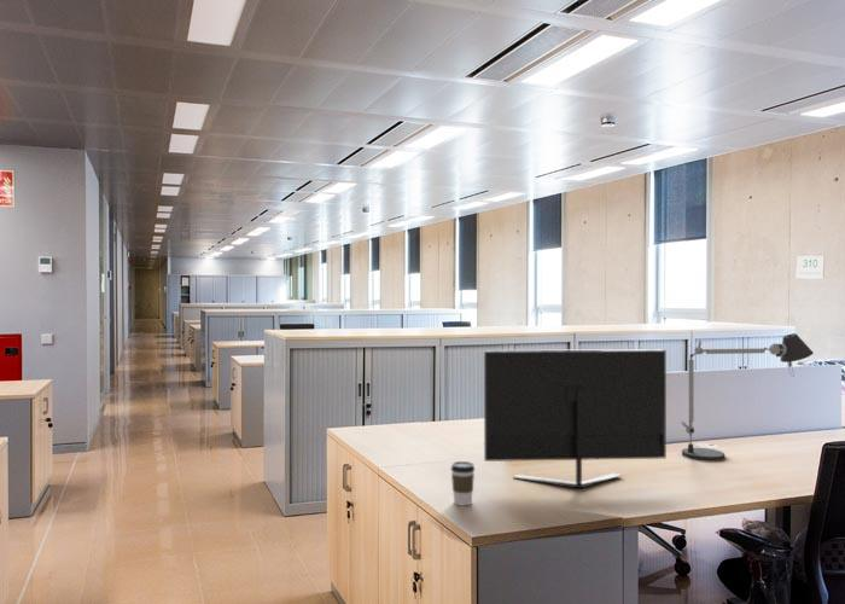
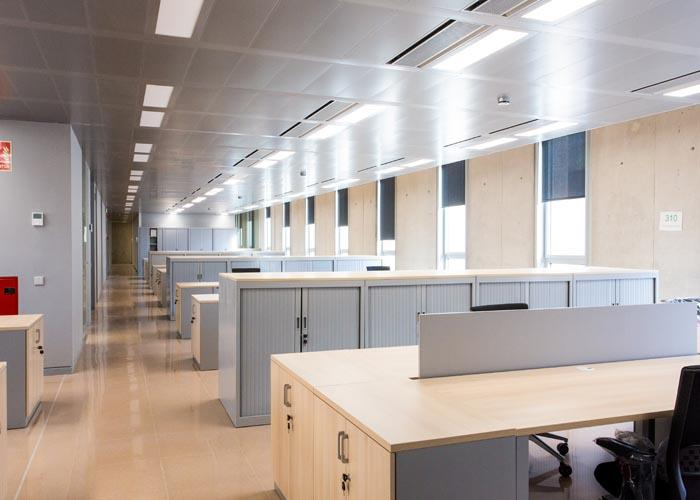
- monitor (576, 416)
- desk lamp (746, 353)
- coffee cup (462, 483)
